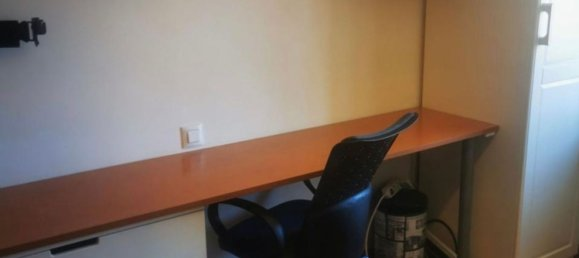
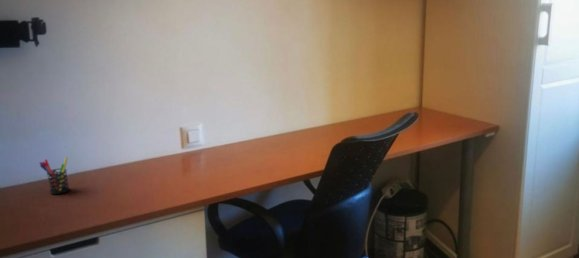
+ pen holder (57, 174)
